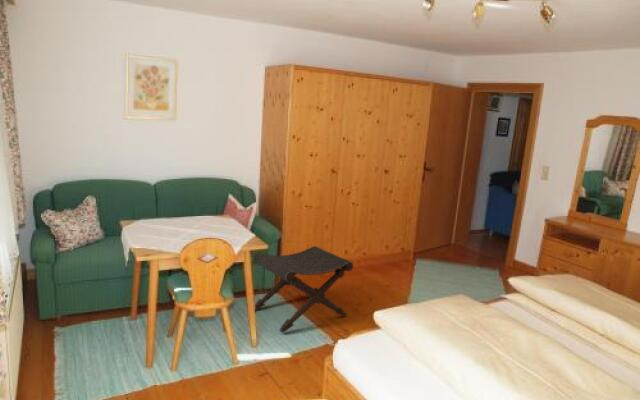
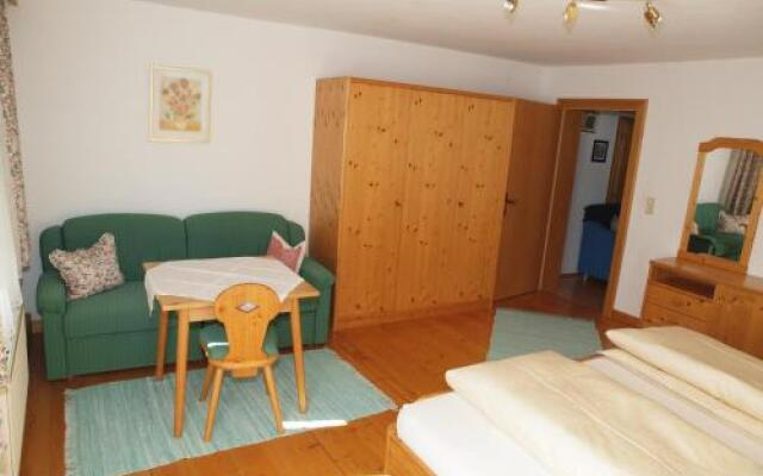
- footstool (301, 285)
